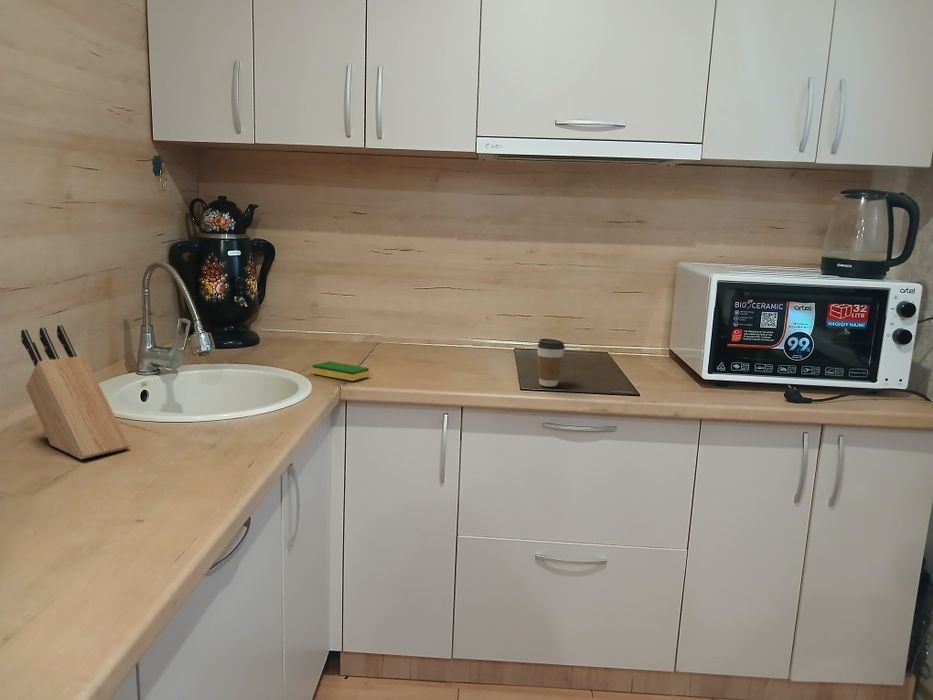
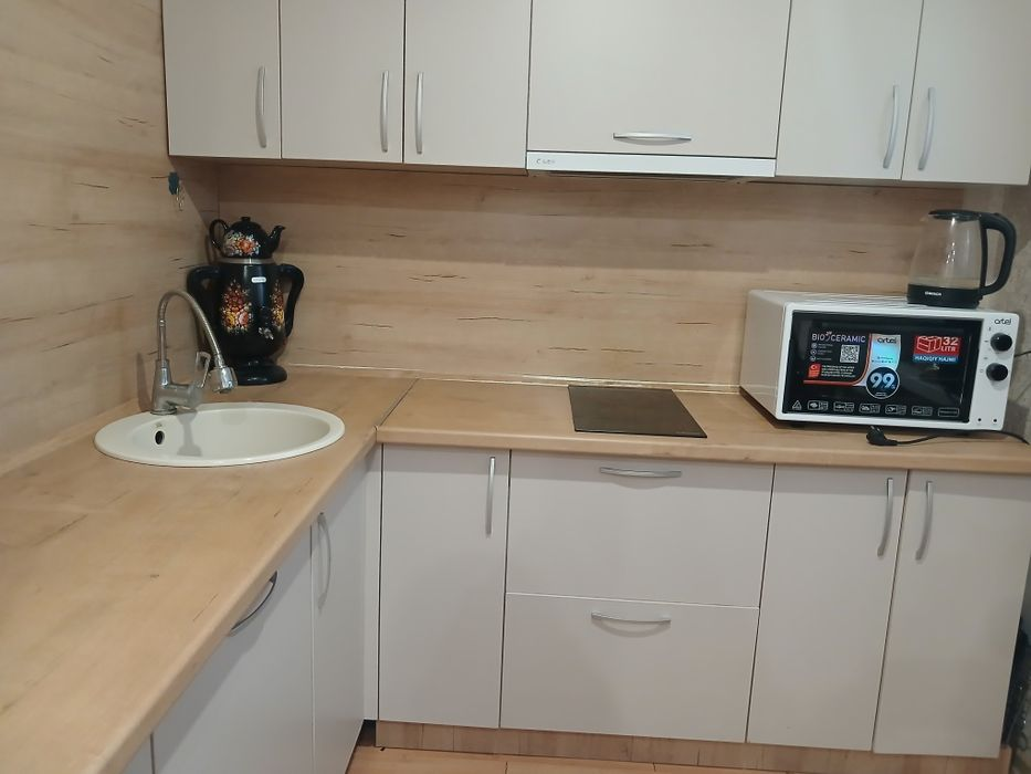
- dish sponge (340, 370)
- knife block (70, 387)
- coffee cup (549, 362)
